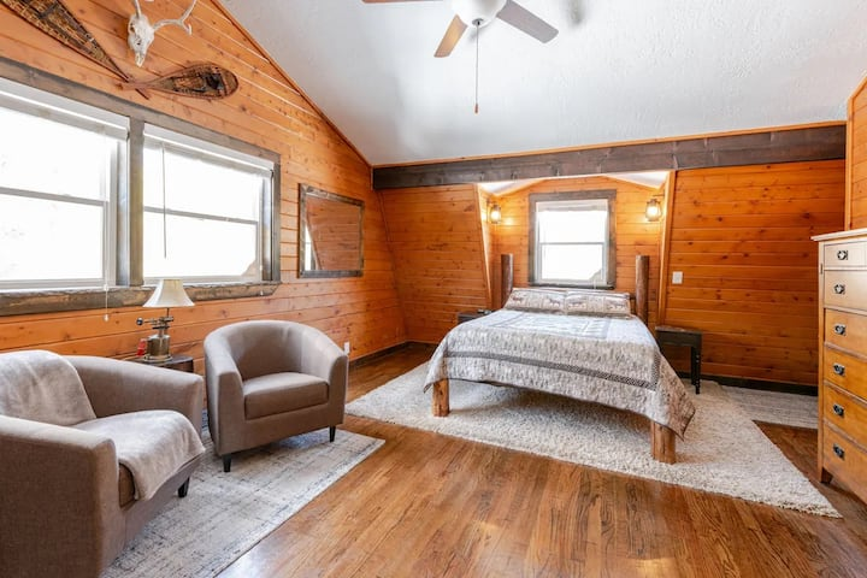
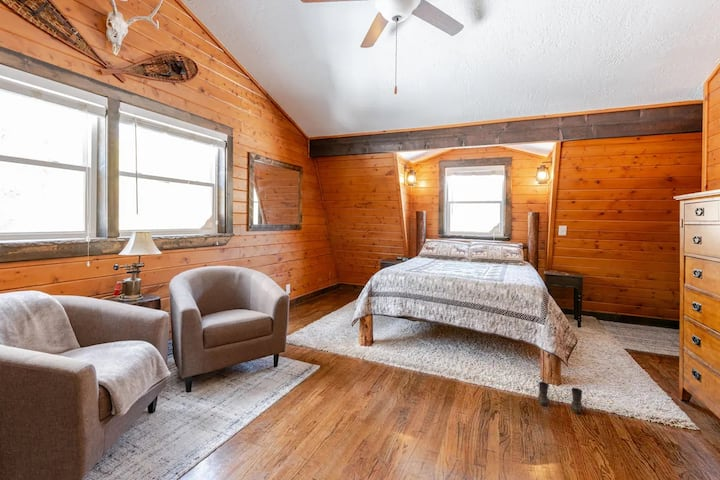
+ boots (547, 391)
